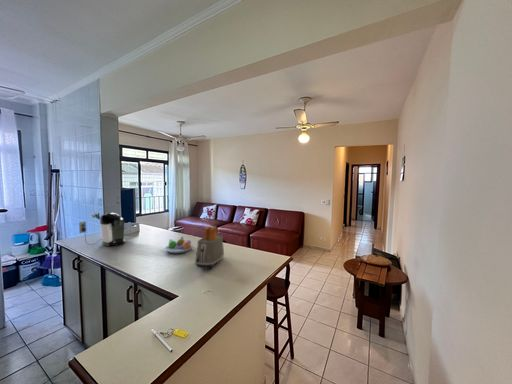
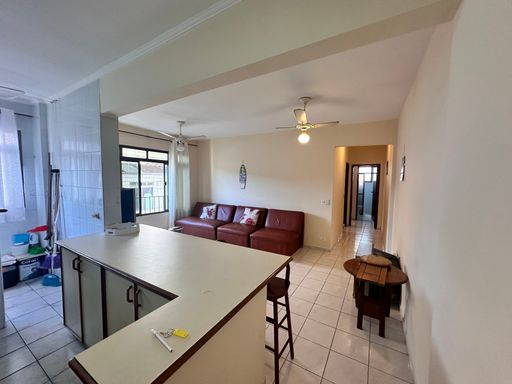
- coffee maker (107, 229)
- toaster (210, 245)
- fruit bowl (178, 244)
